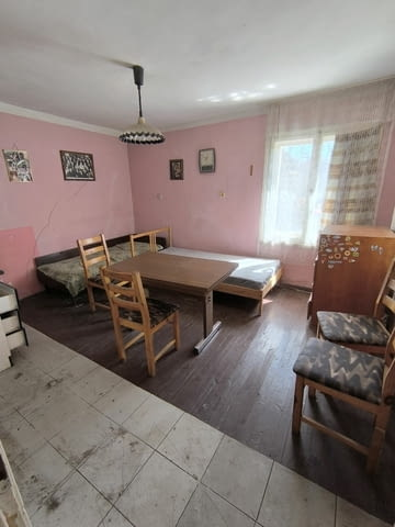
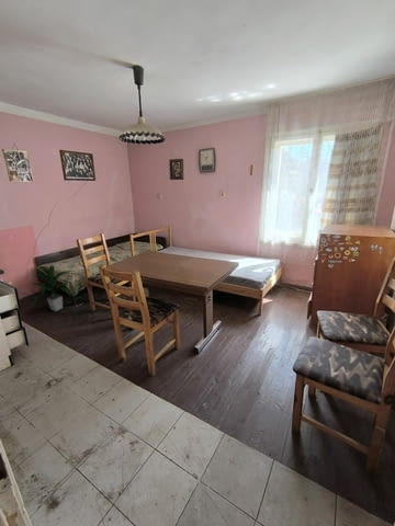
+ indoor plant (49, 286)
